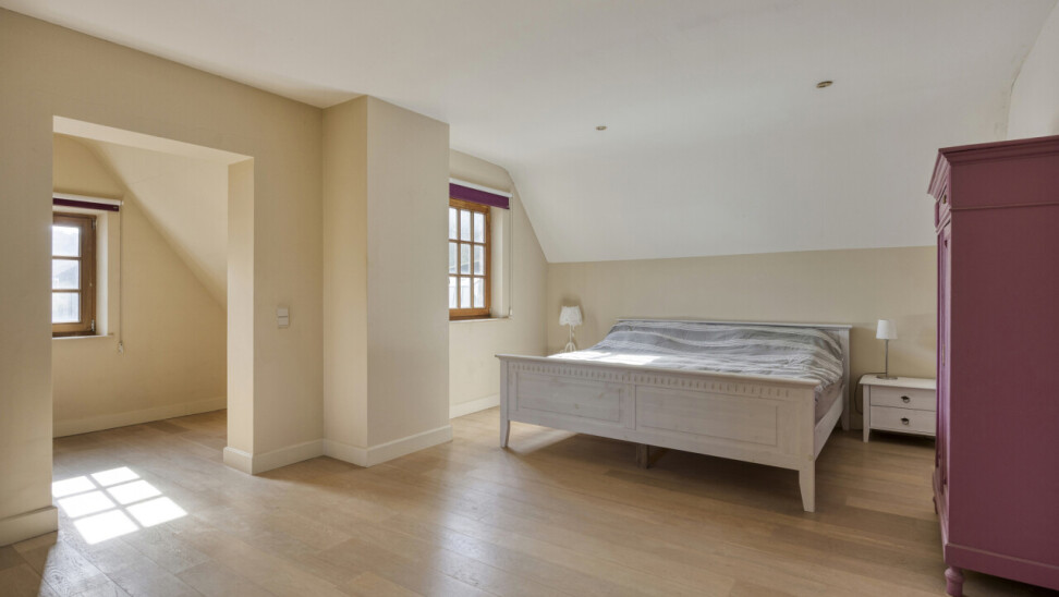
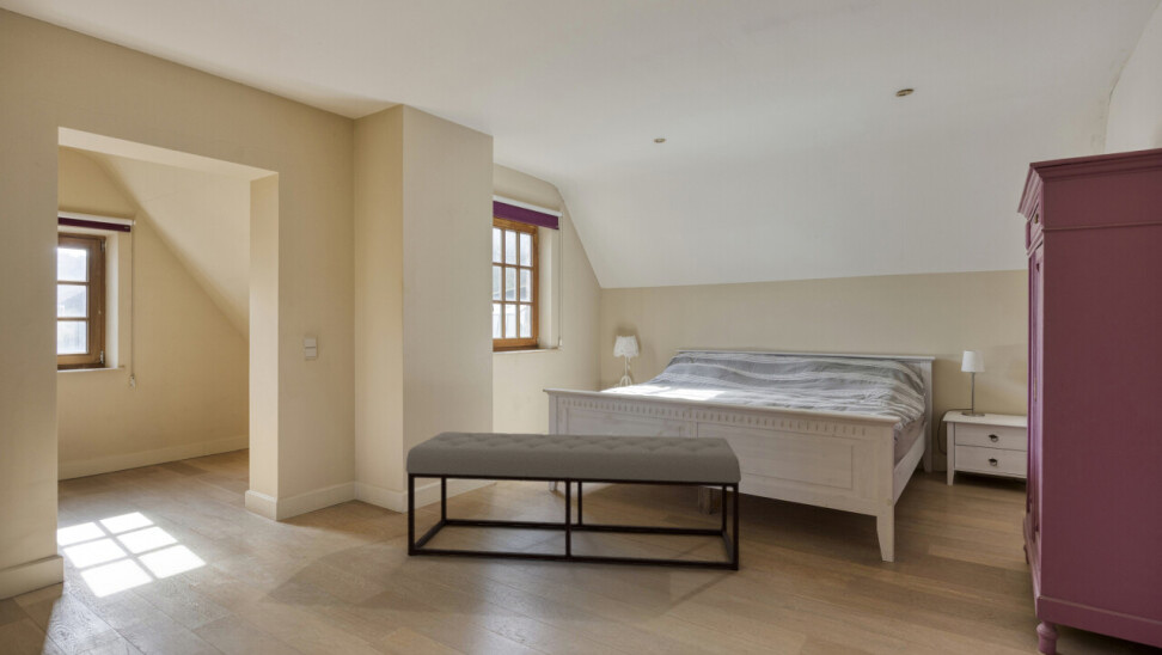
+ bench (570, 492)
